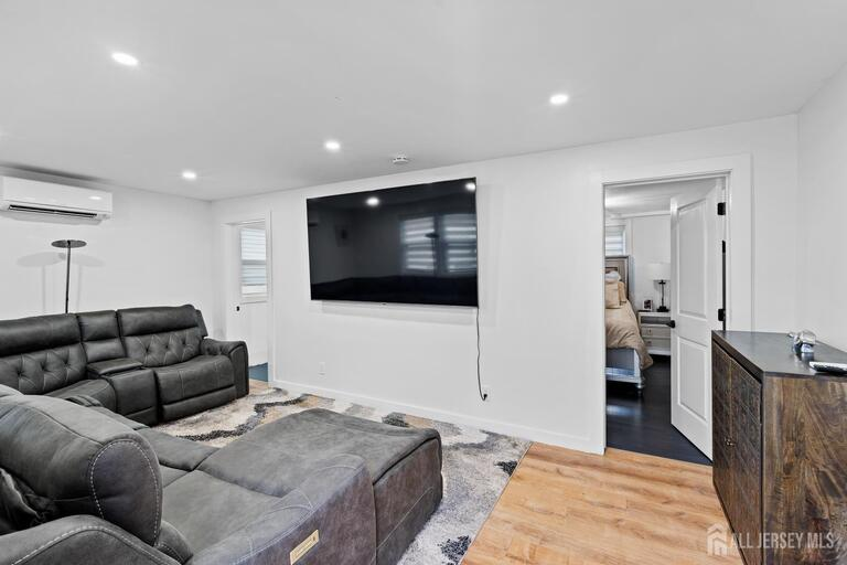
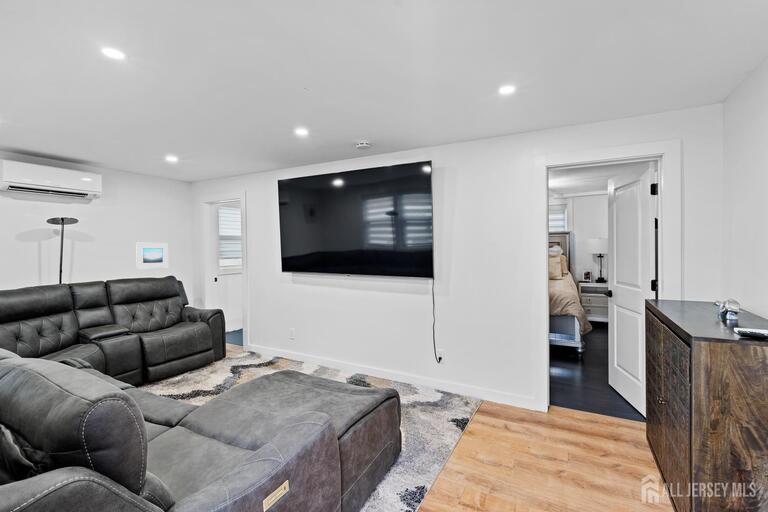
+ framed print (152, 255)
